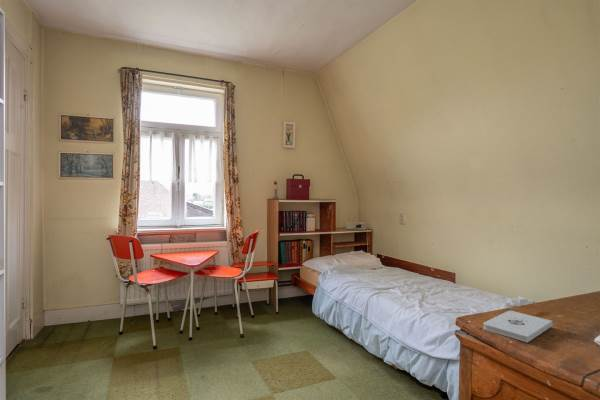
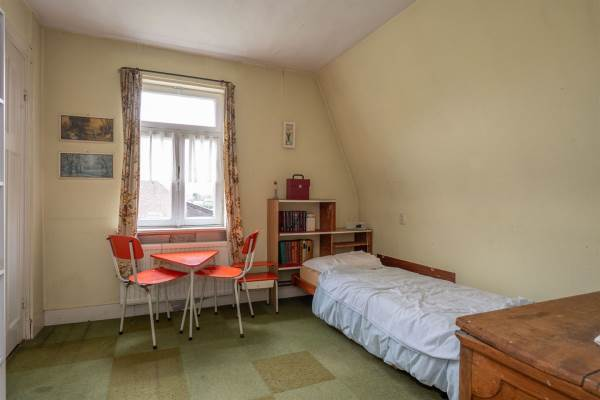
- notepad (517, 324)
